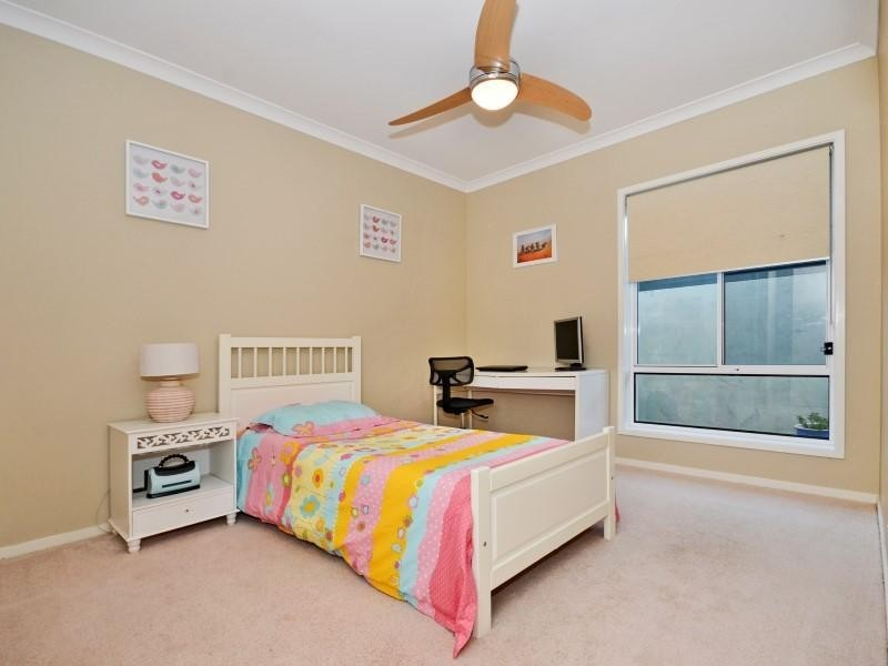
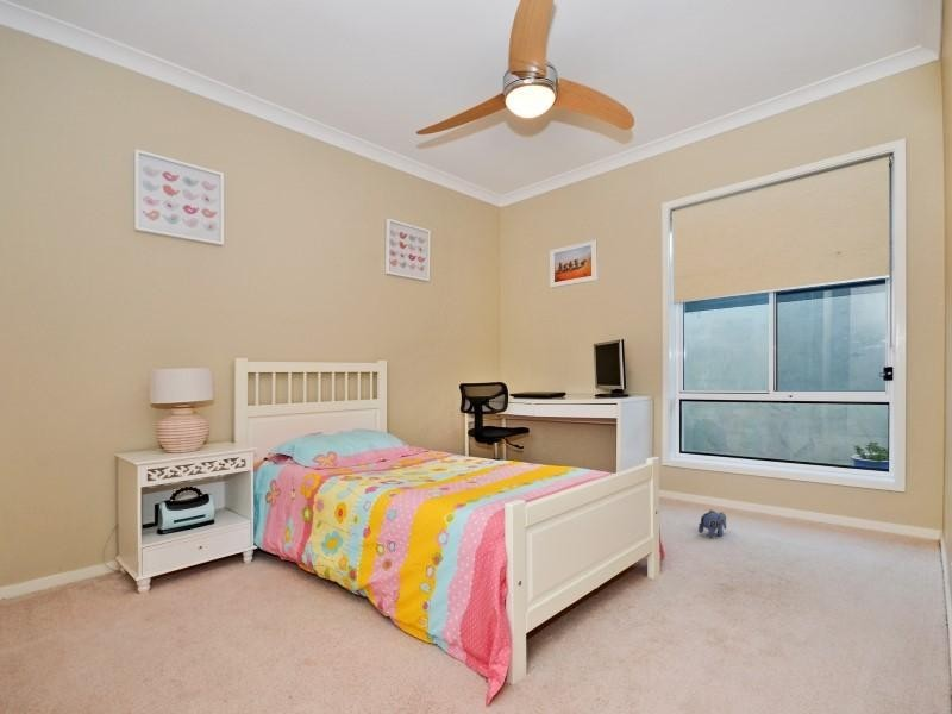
+ plush toy (713, 522)
